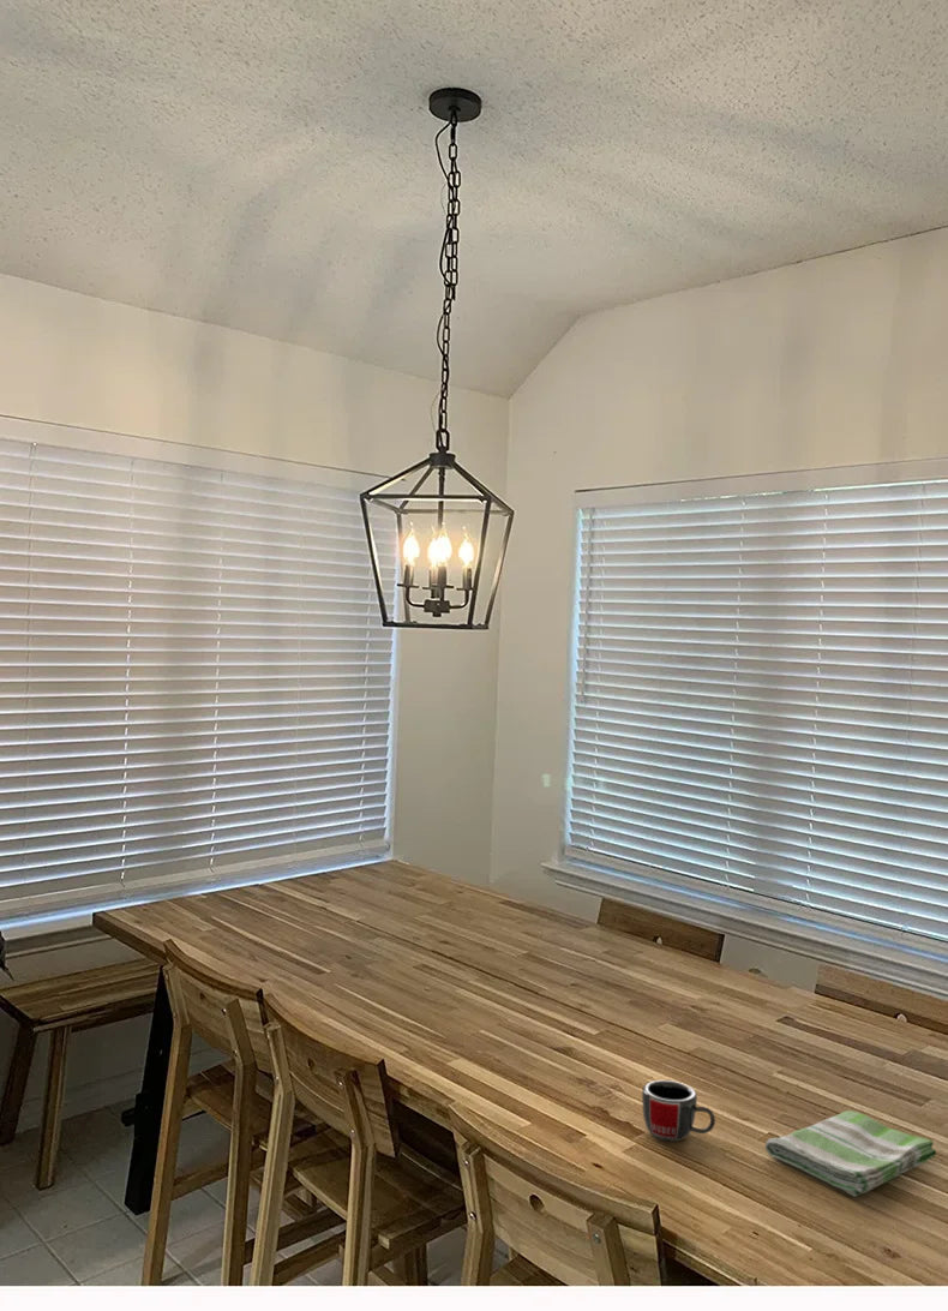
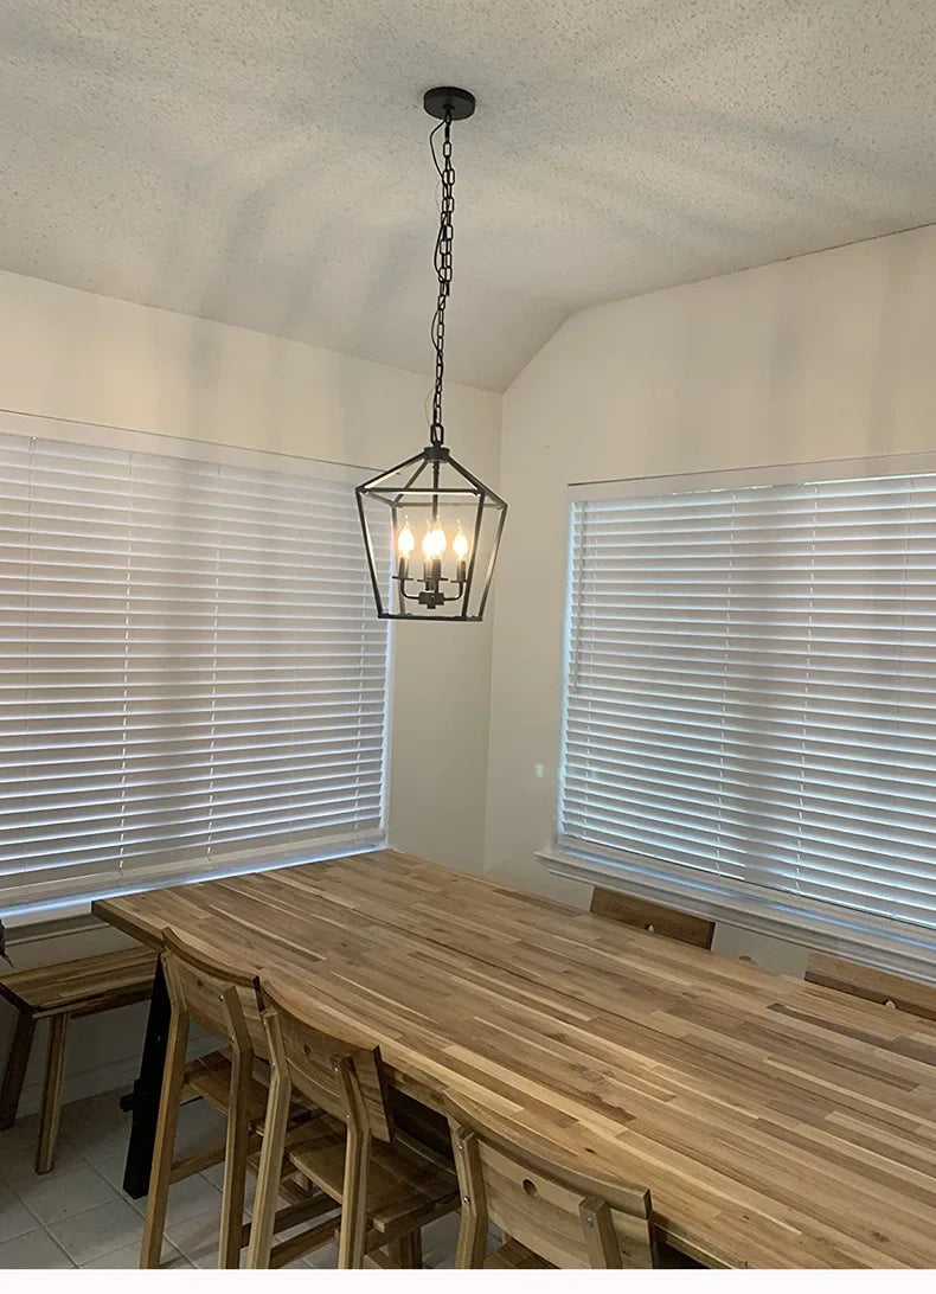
- mug (678, 1113)
- dish towel (850, 1144)
